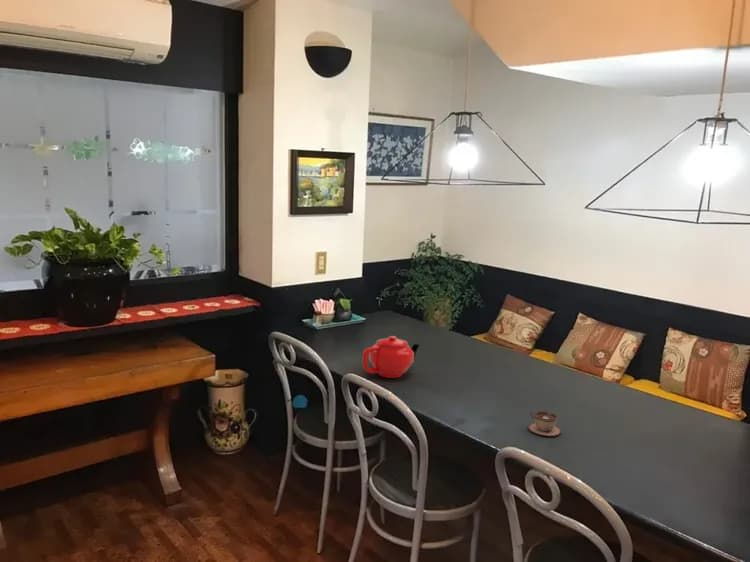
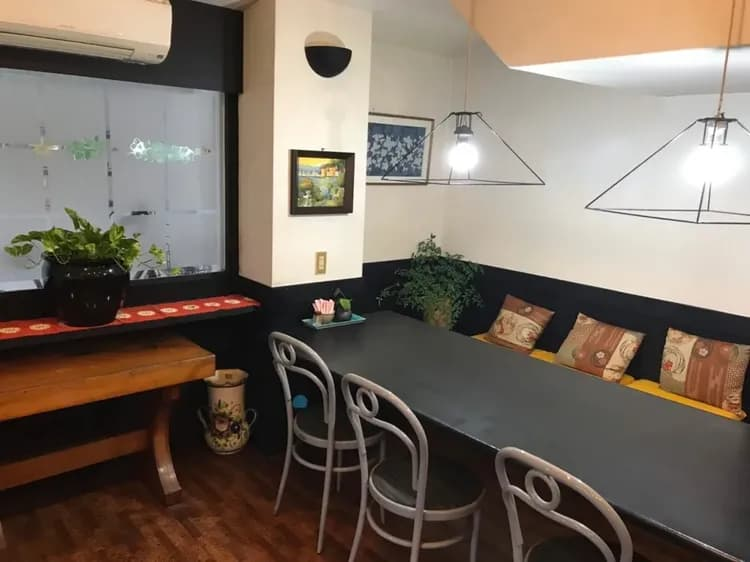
- teacup (545, 422)
- teapot (391, 355)
